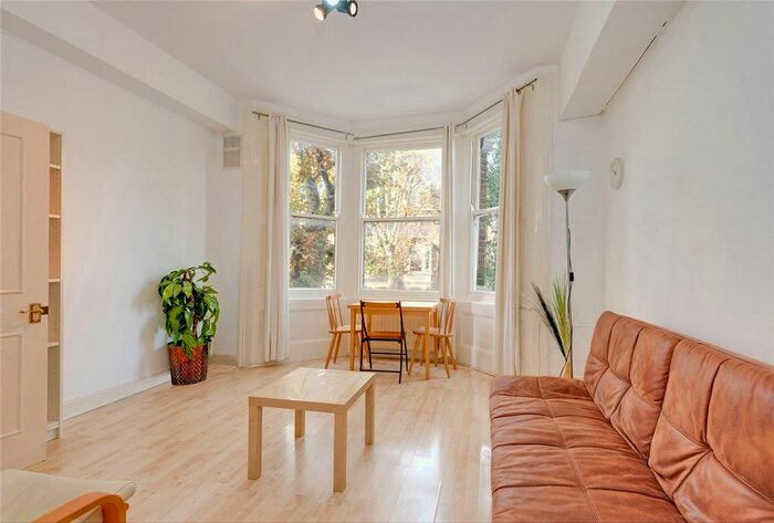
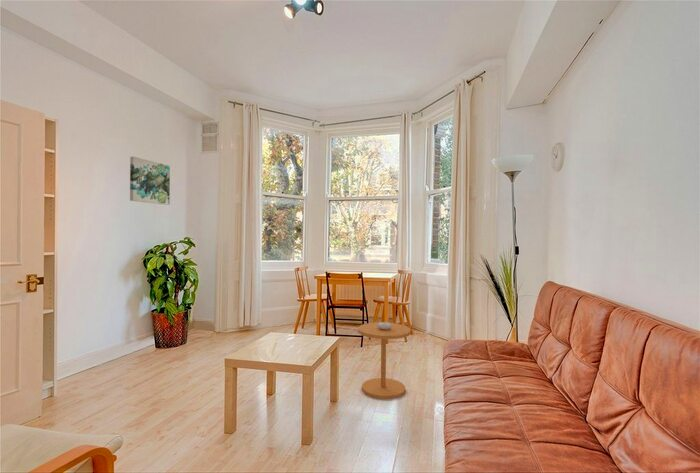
+ side table (383, 356)
+ wall art (150, 182)
